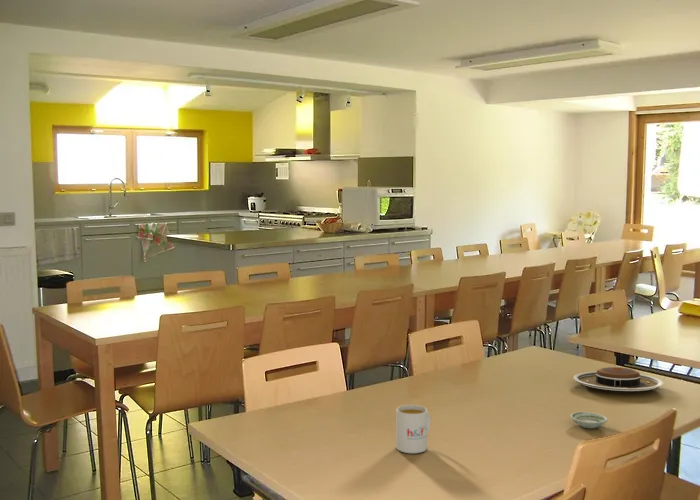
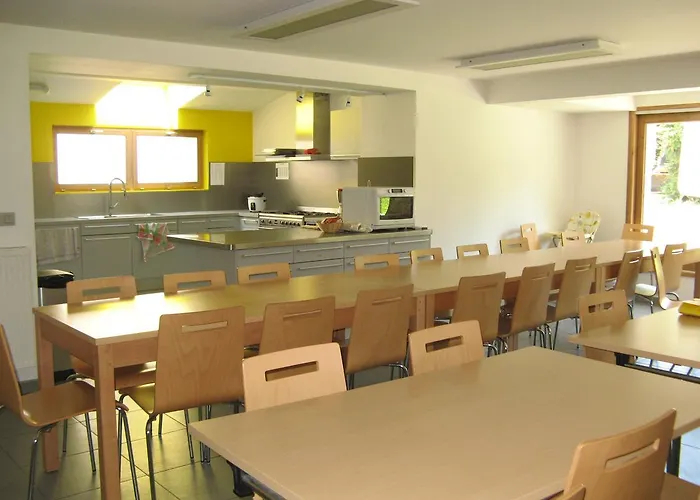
- saucer (588, 421)
- mug (415, 427)
- plate (617, 378)
